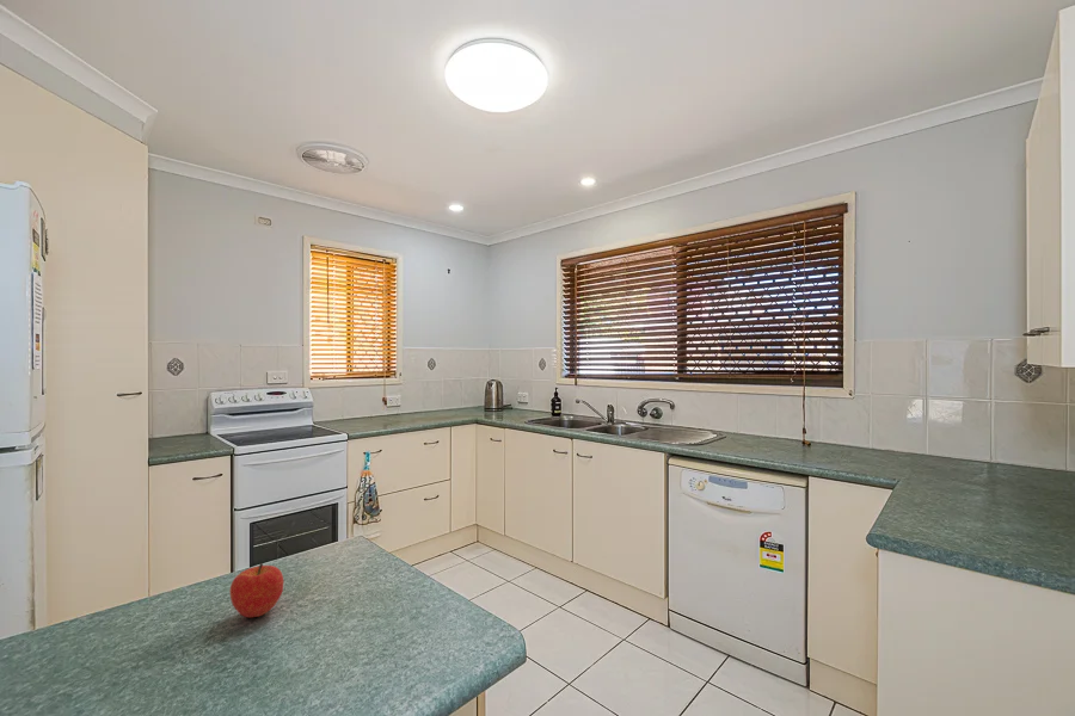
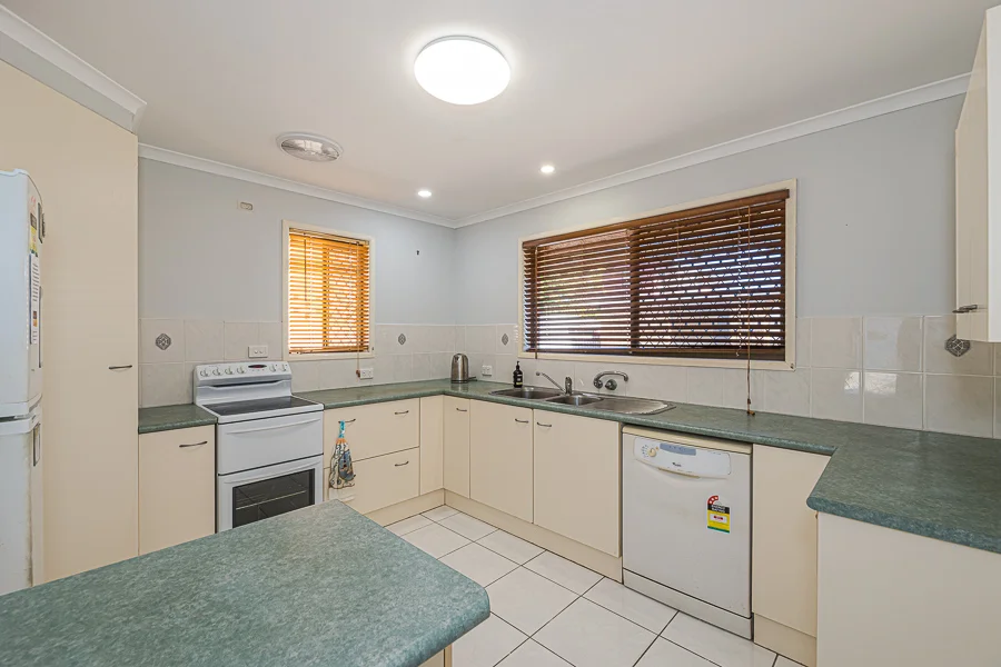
- fruit (257, 588)
